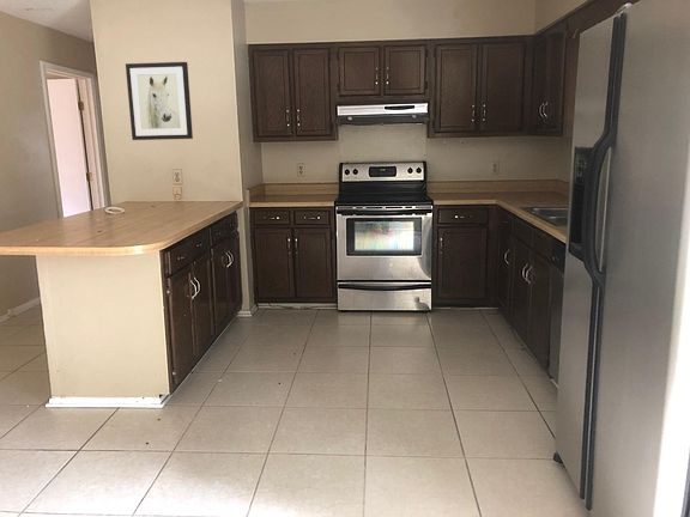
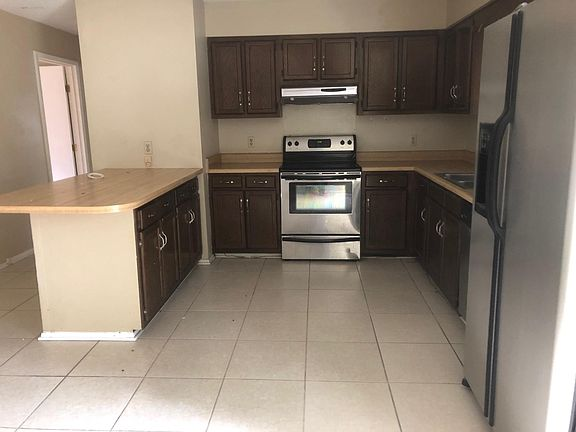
- wall art (159, 102)
